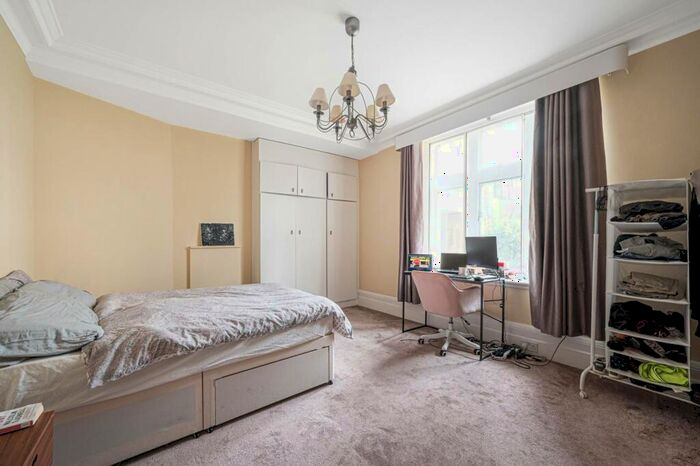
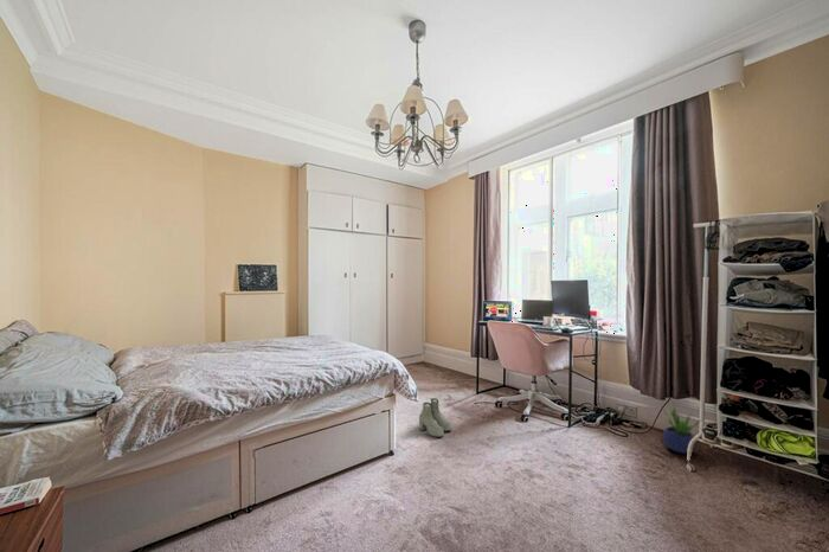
+ potted plant (681, 429)
+ boots (435, 416)
